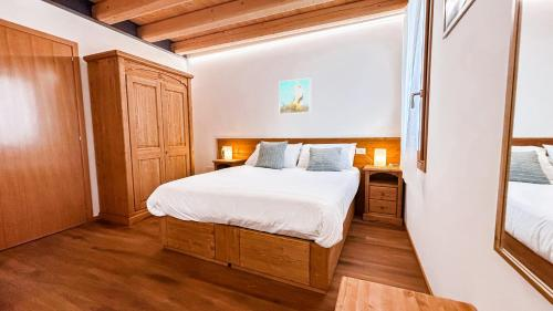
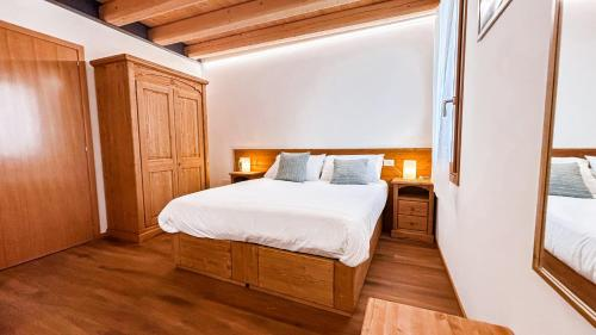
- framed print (294, 96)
